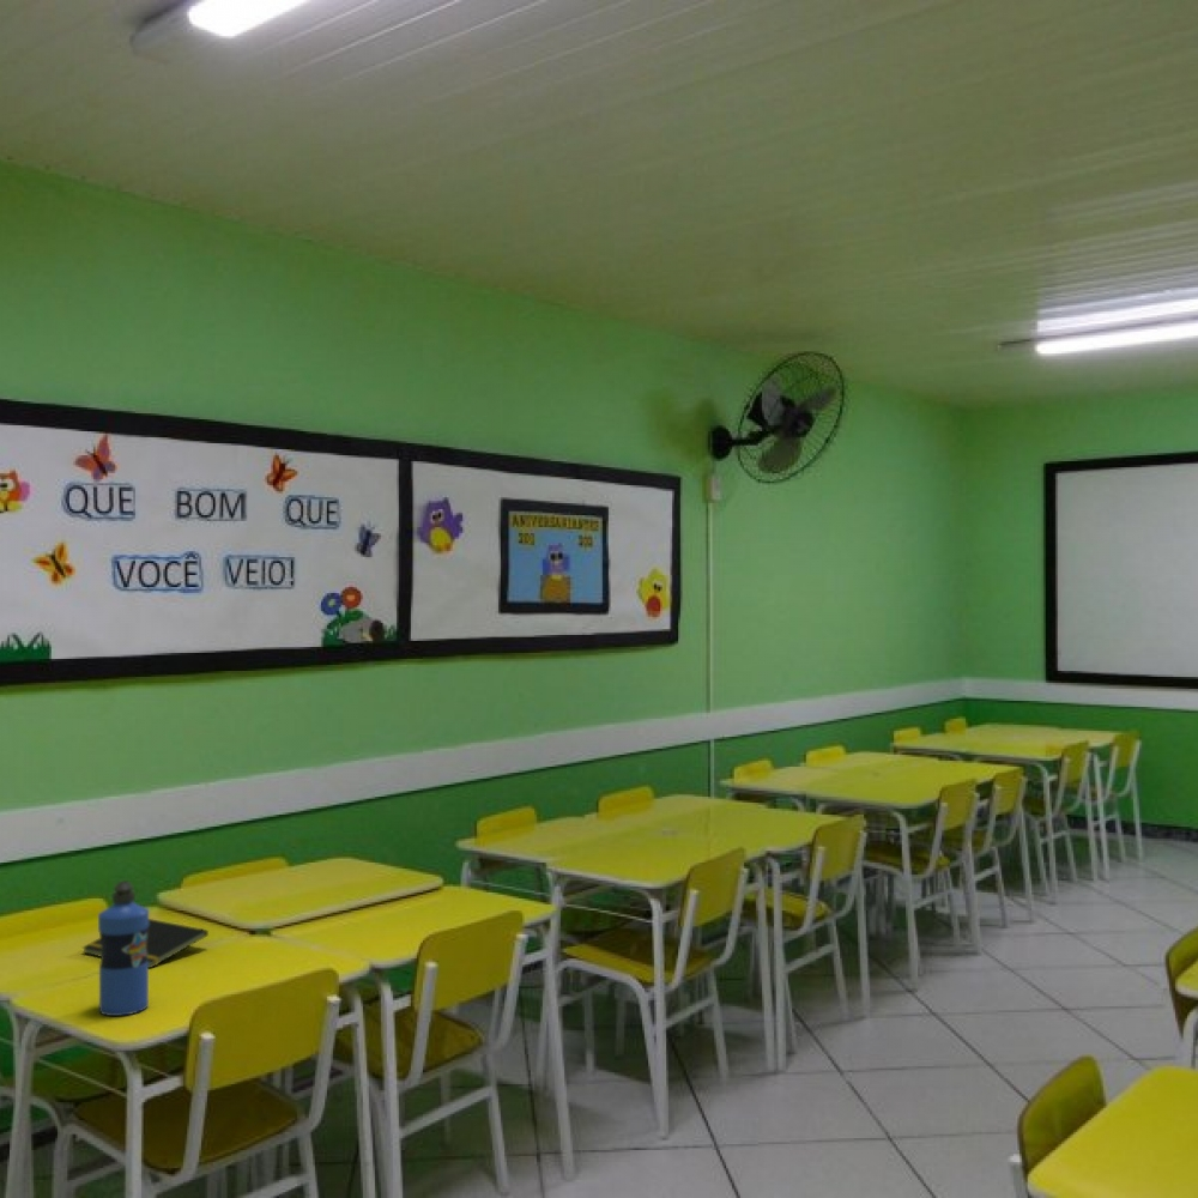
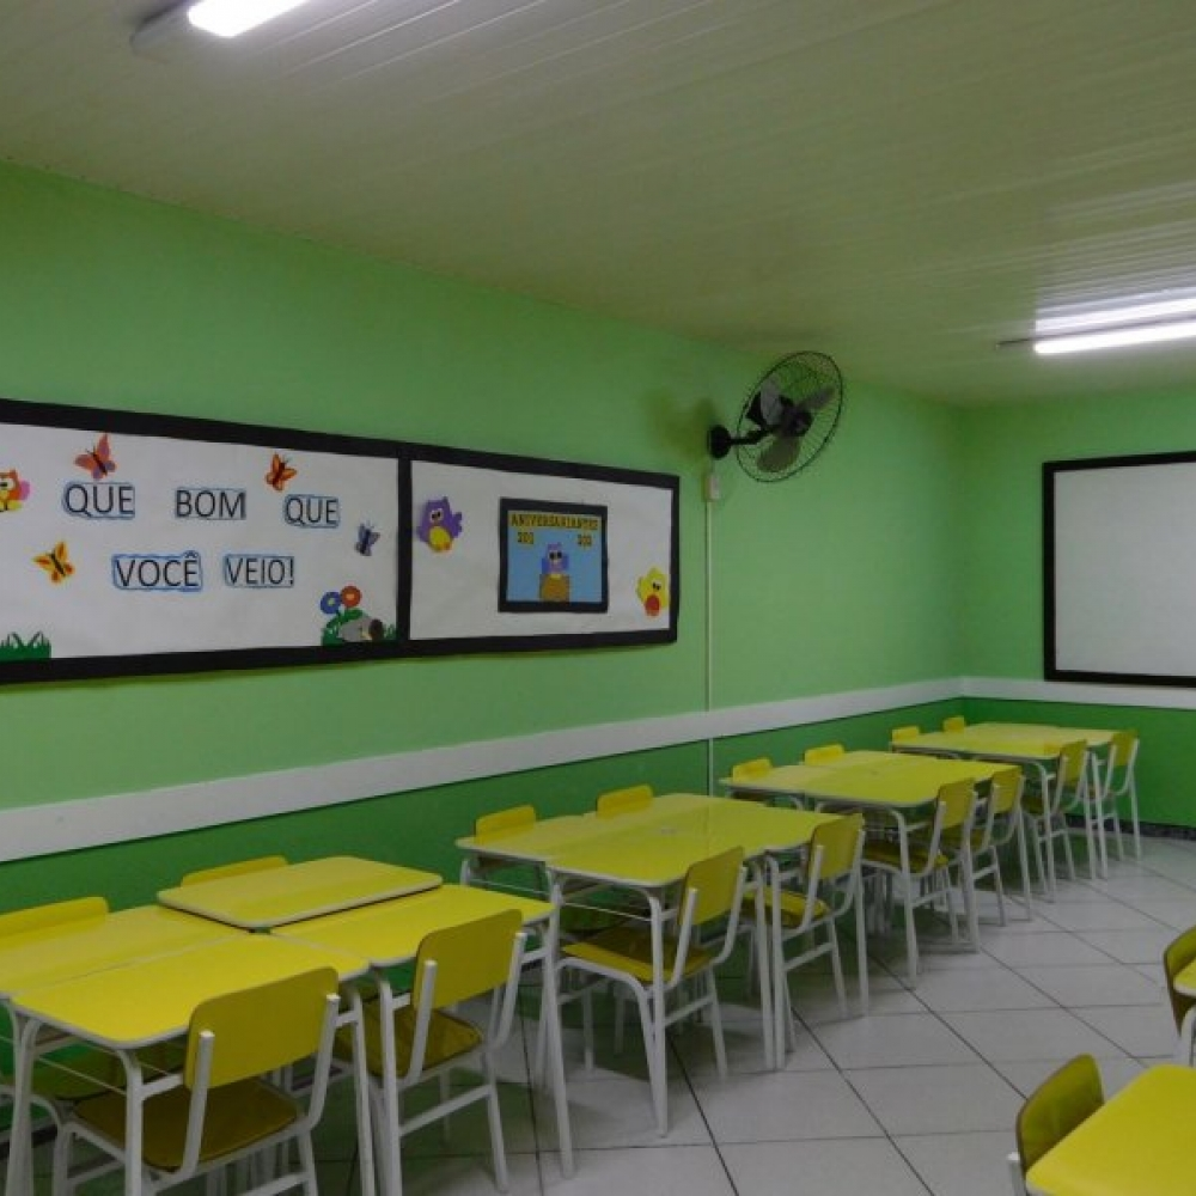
- notepad (146, 940)
- water bottle (123, 944)
